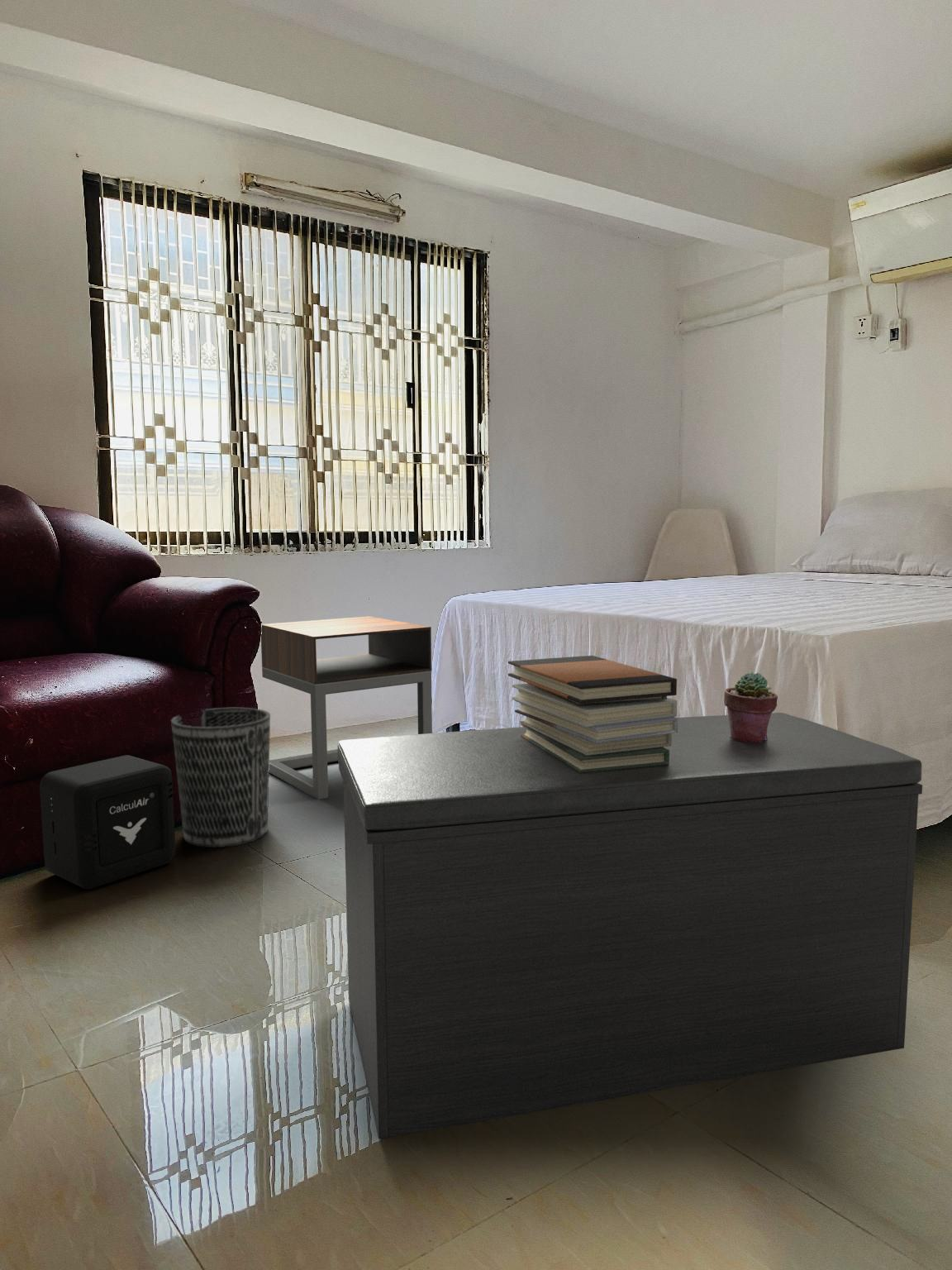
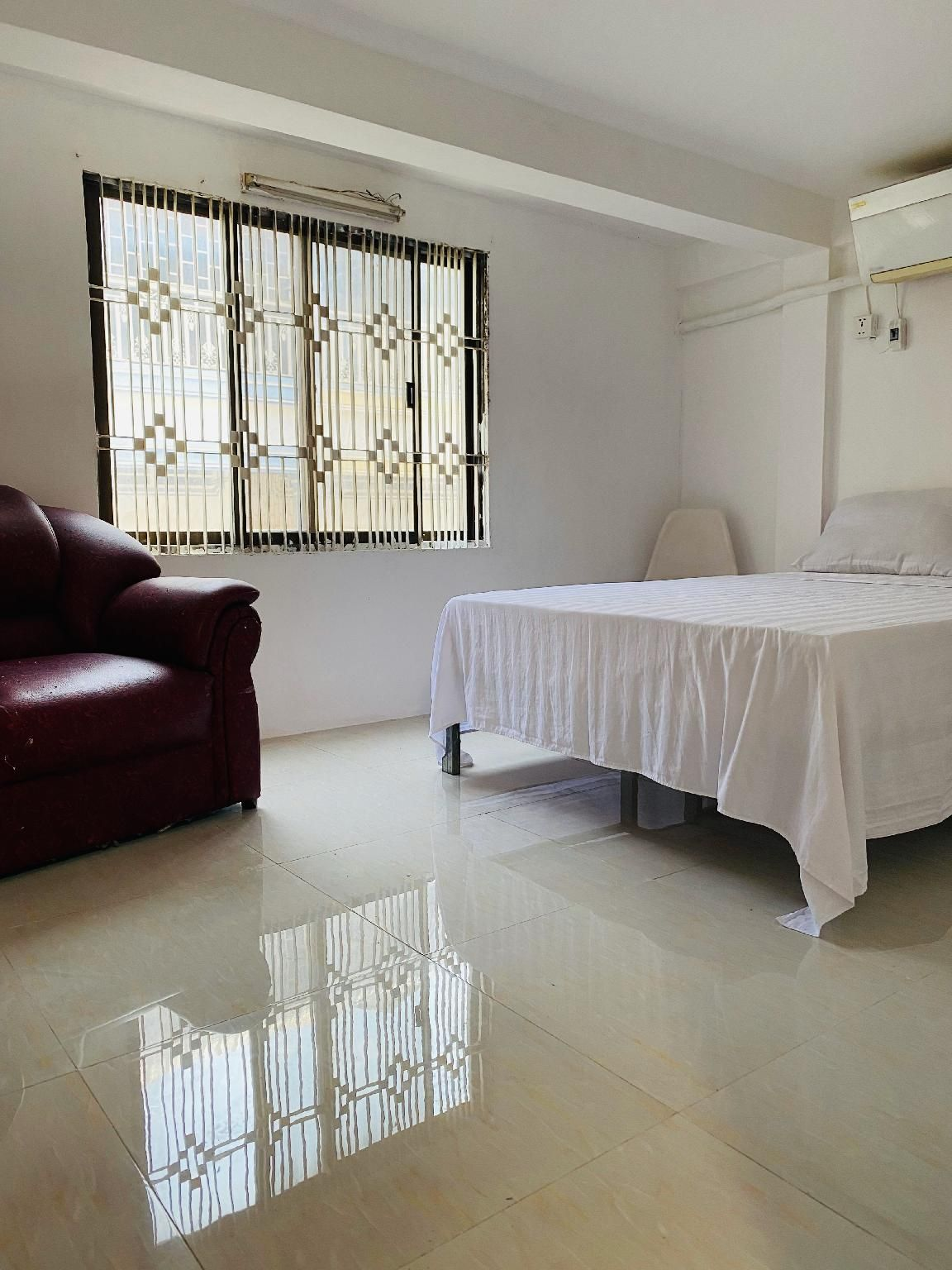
- book stack (589, 709)
- nightstand (345, 691)
- air purifier (111, 819)
- wastebasket (223, 776)
- potted succulent (750, 704)
- bench (612, 887)
